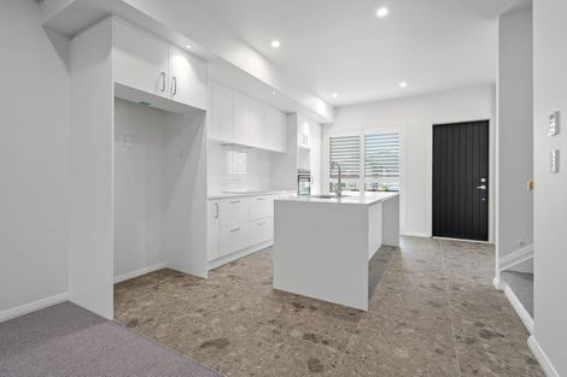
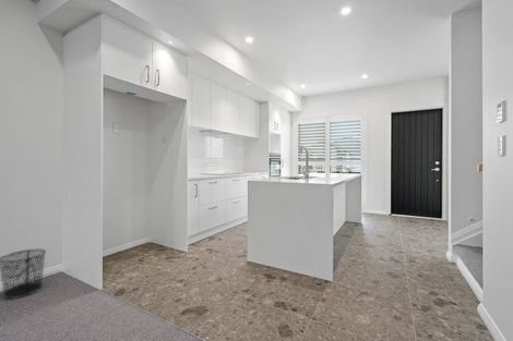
+ waste bin (23, 272)
